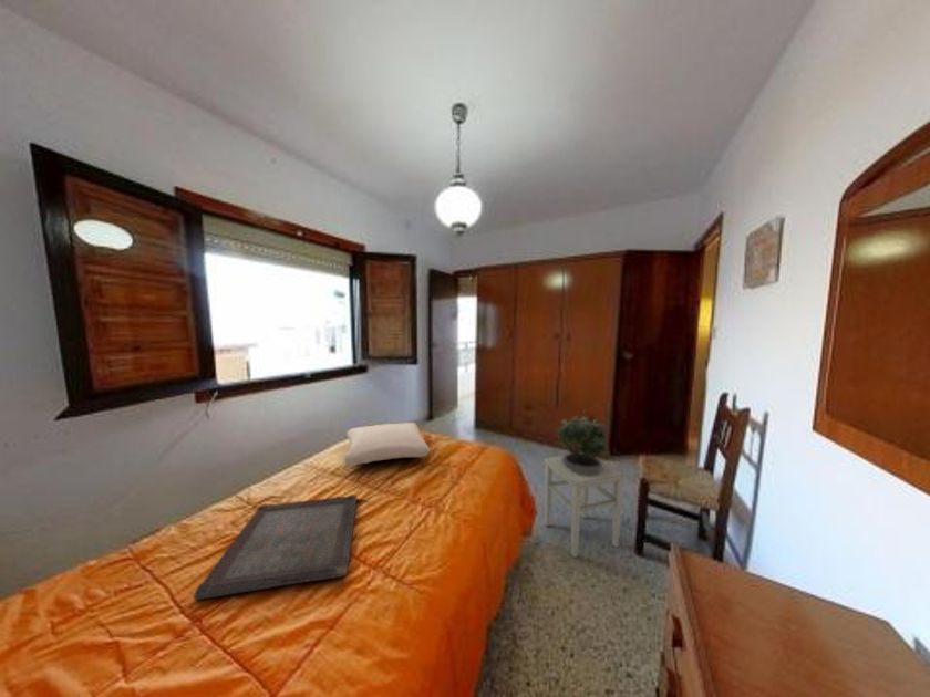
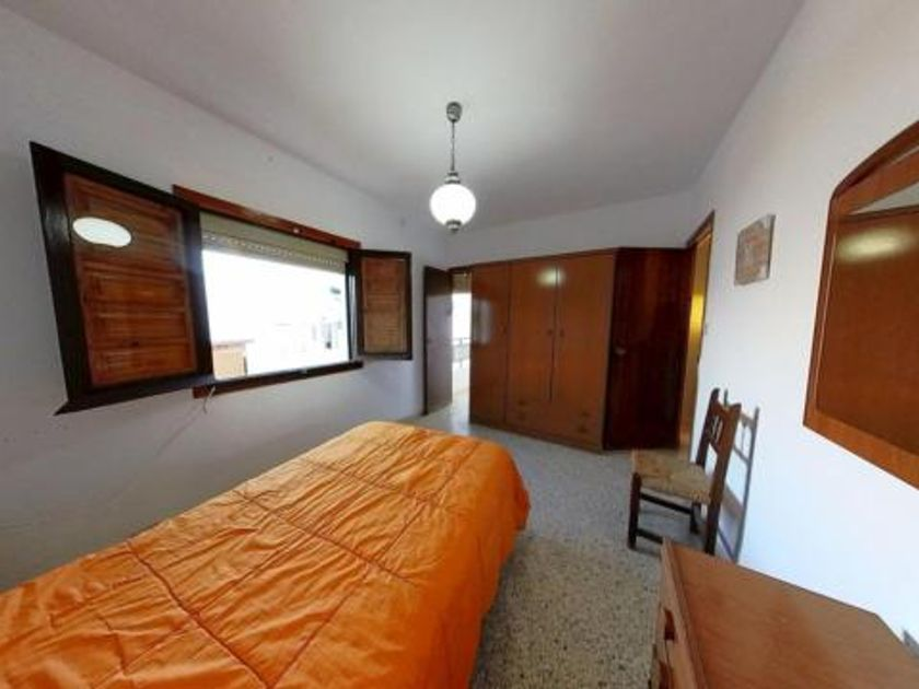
- stool (581, 500)
- serving tray (296, 535)
- pillow (385, 441)
- potted plant (581, 438)
